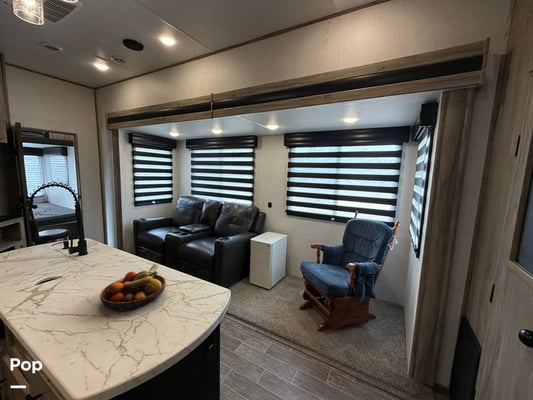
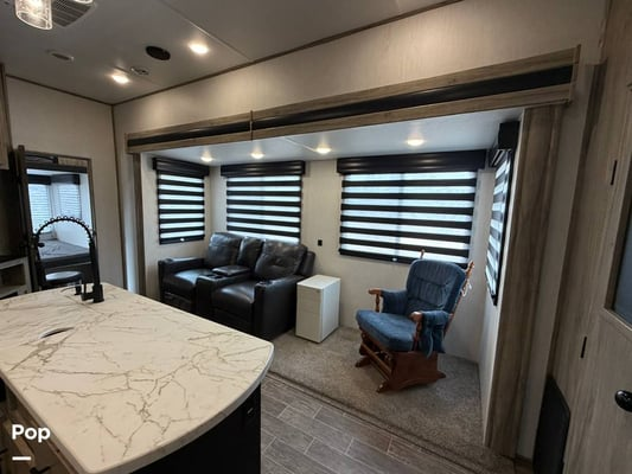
- fruit bowl (135, 284)
